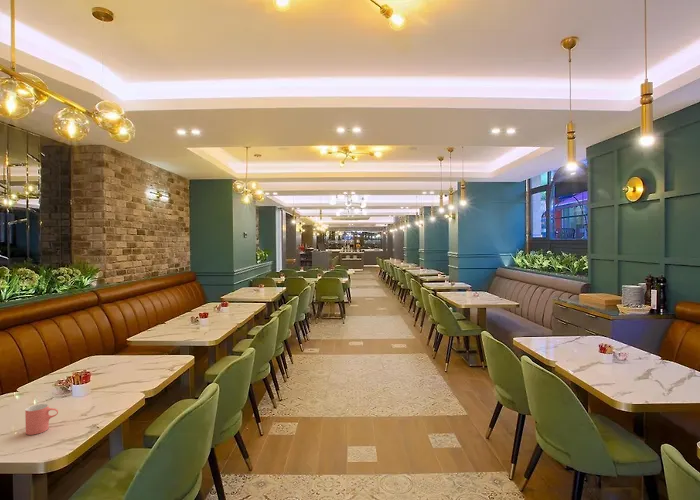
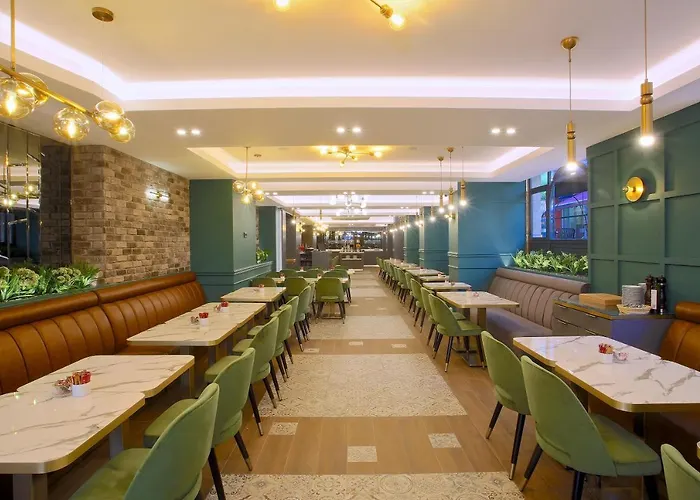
- cup (42, 418)
